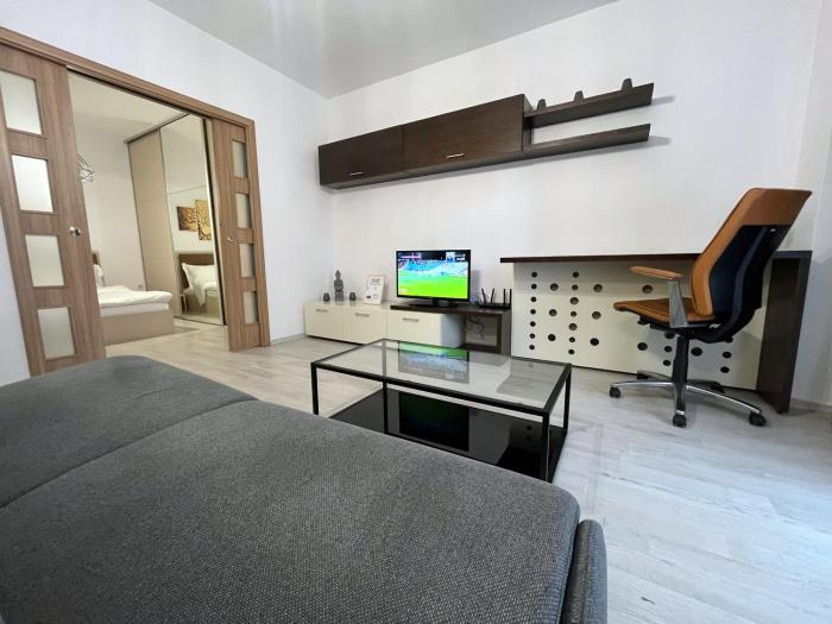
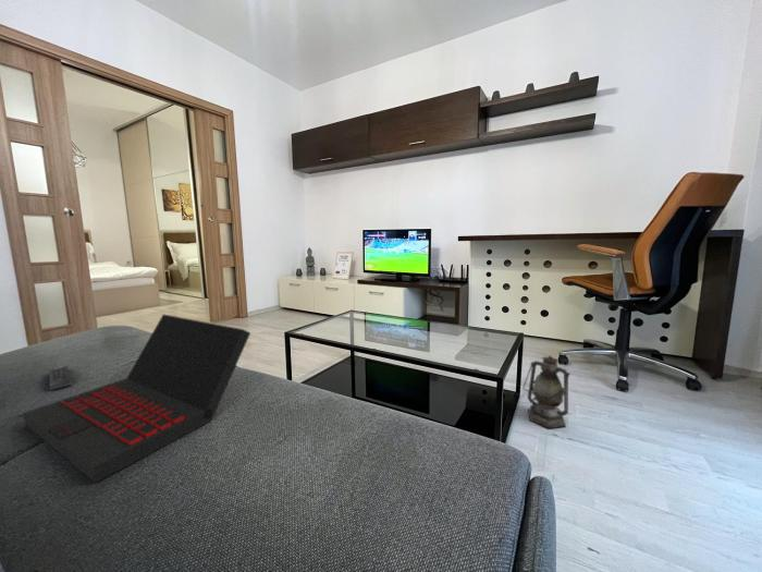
+ laptop (144, 373)
+ lantern (548, 387)
+ remote control (59, 375)
